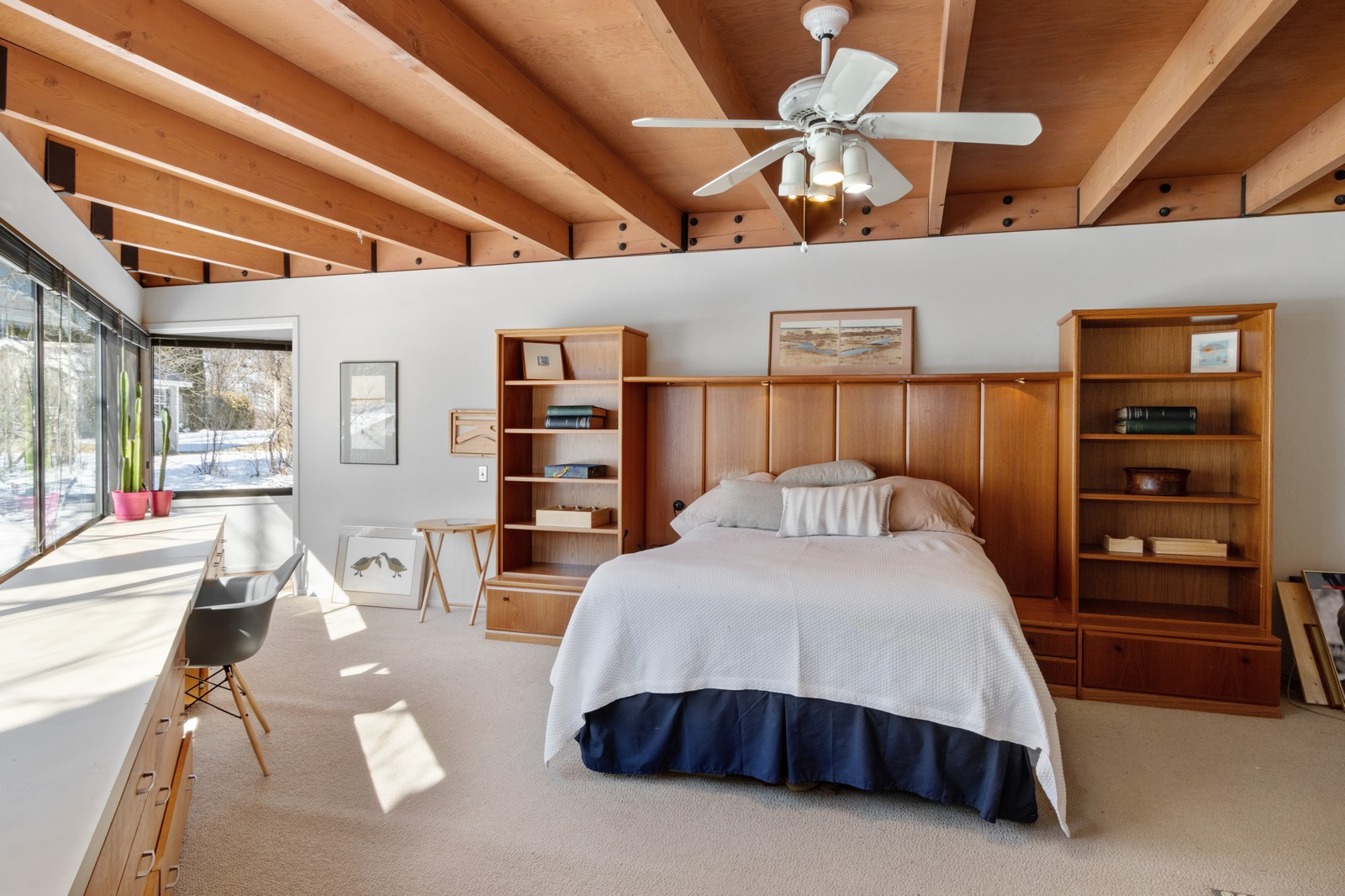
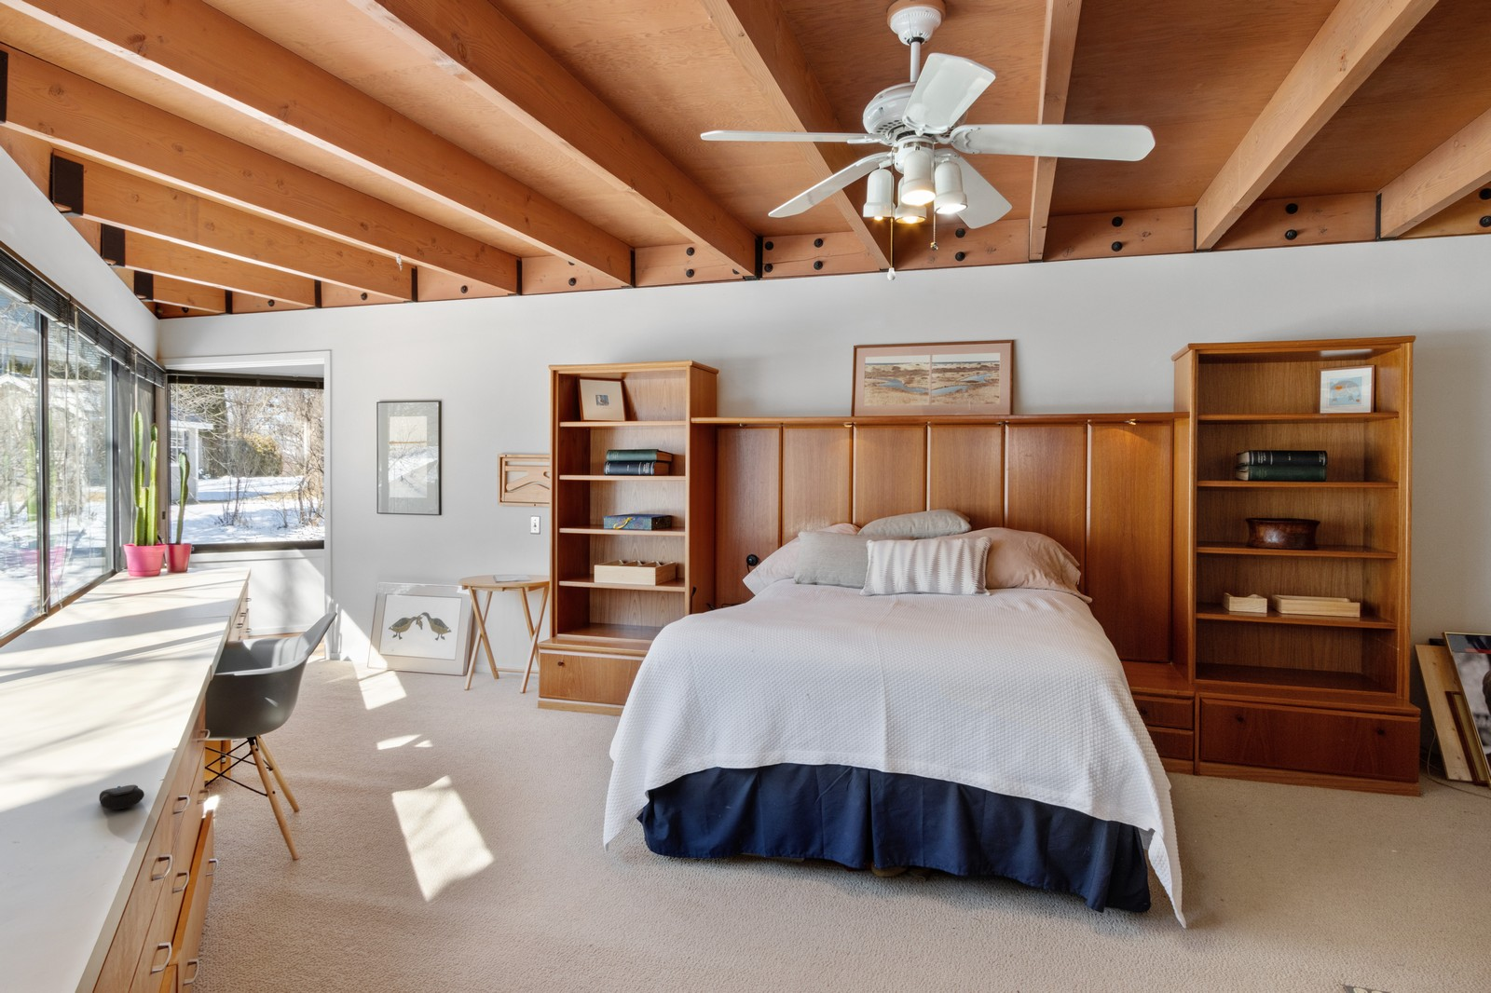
+ computer mouse (120, 795)
